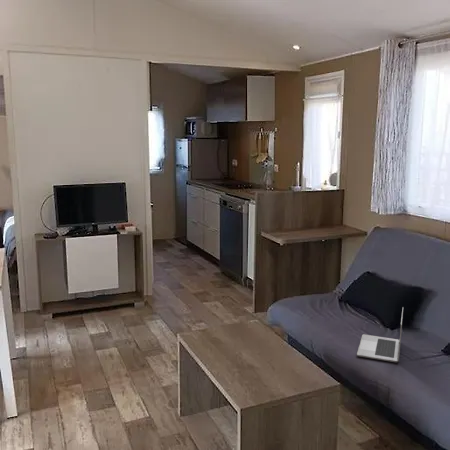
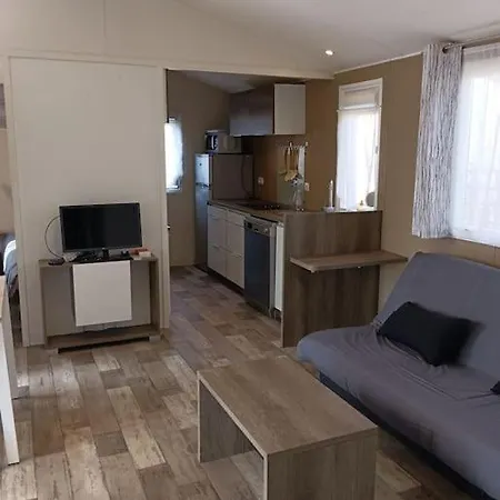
- laptop (377, 336)
